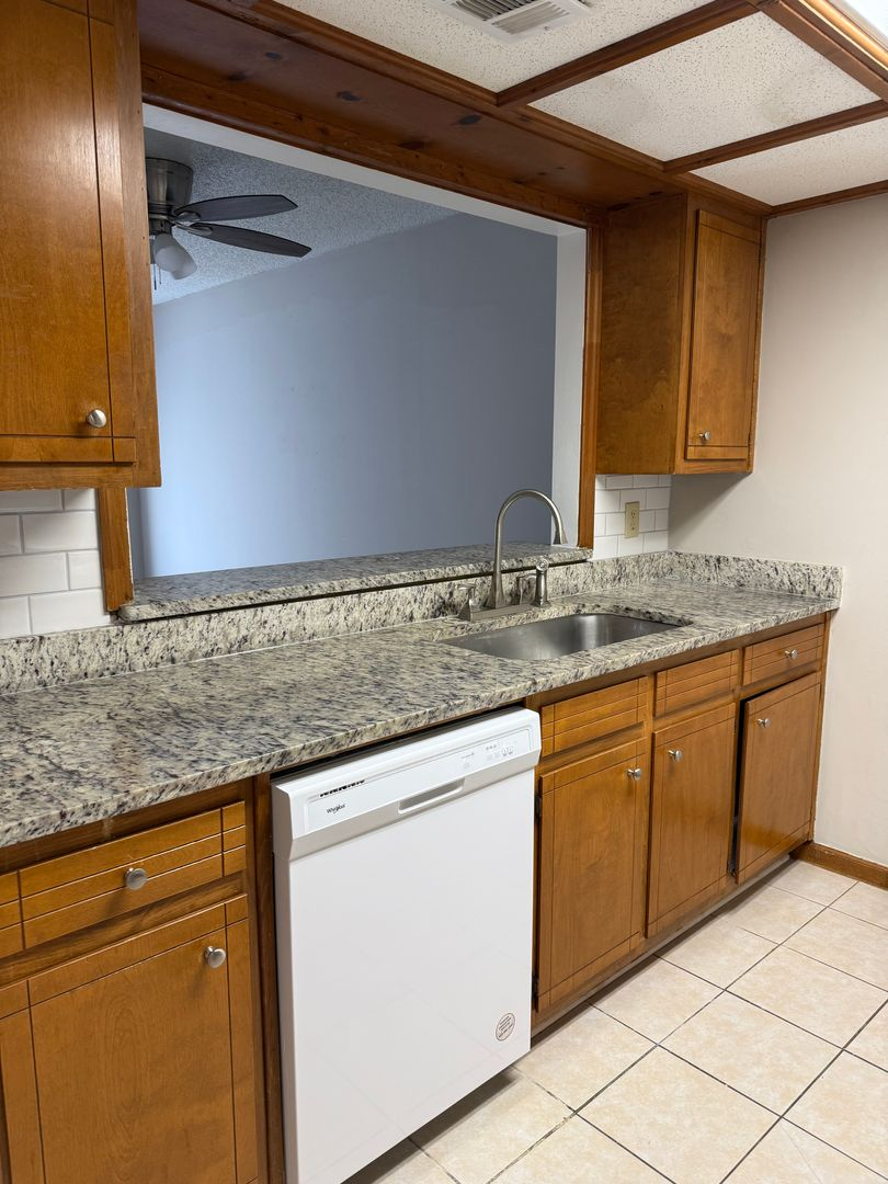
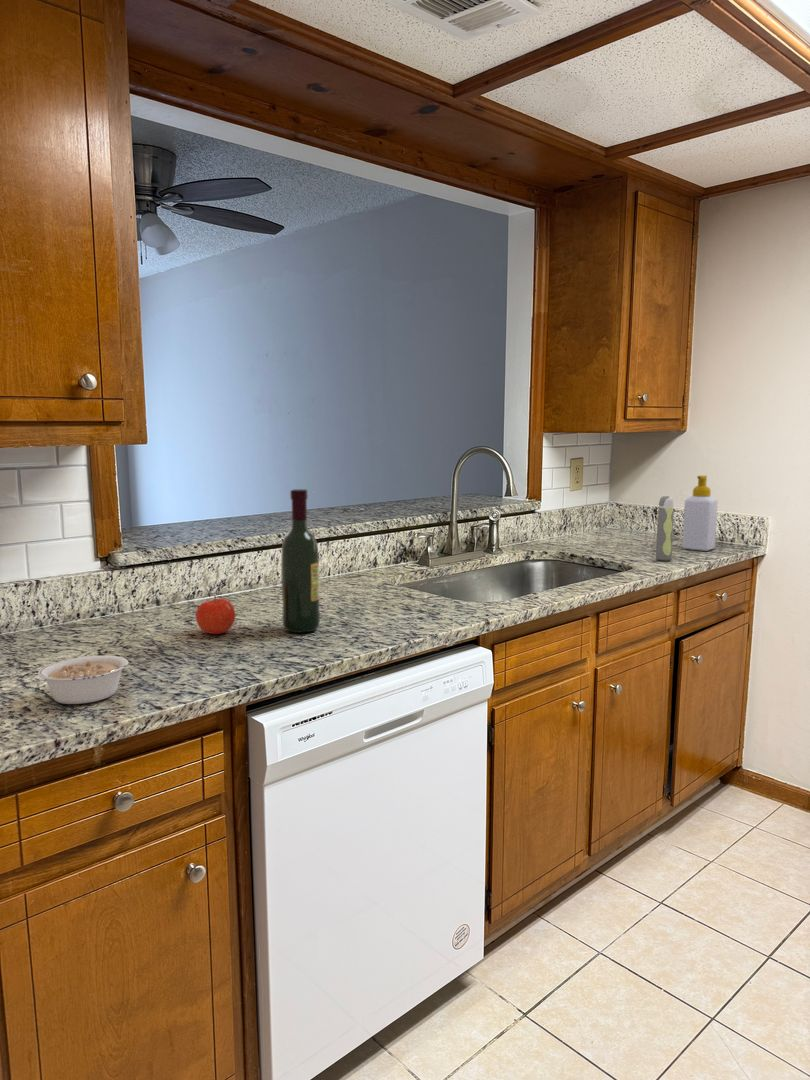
+ apple (215, 613)
+ spray bottle (665, 528)
+ soap bottle (700, 512)
+ legume (88, 677)
+ wine bottle (300, 560)
